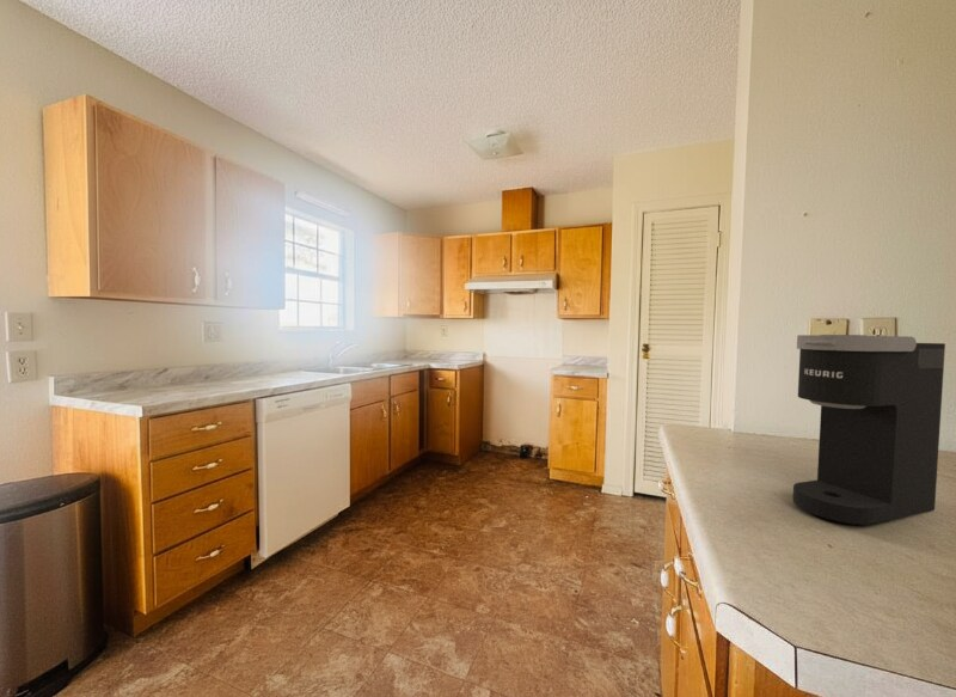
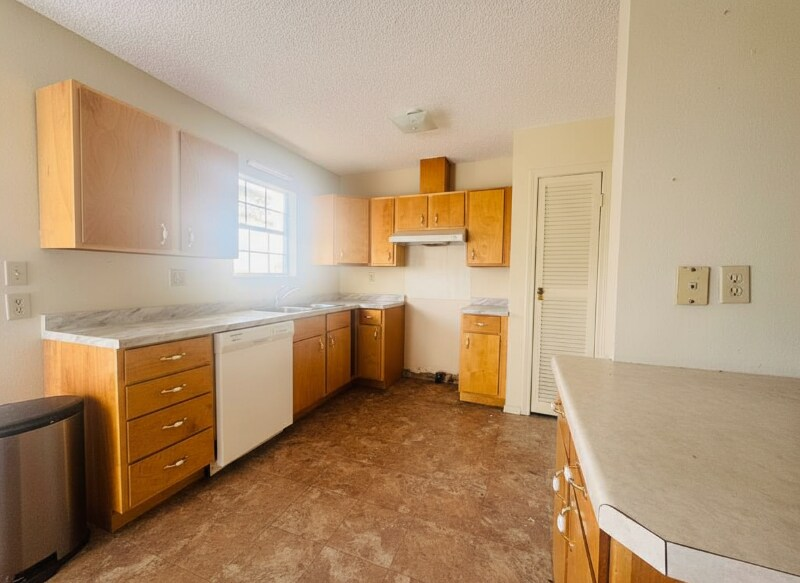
- coffee maker (865, 421)
